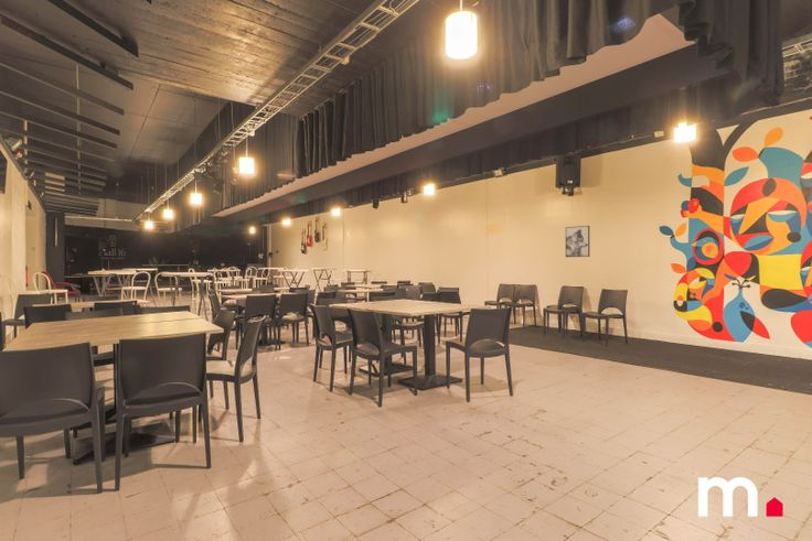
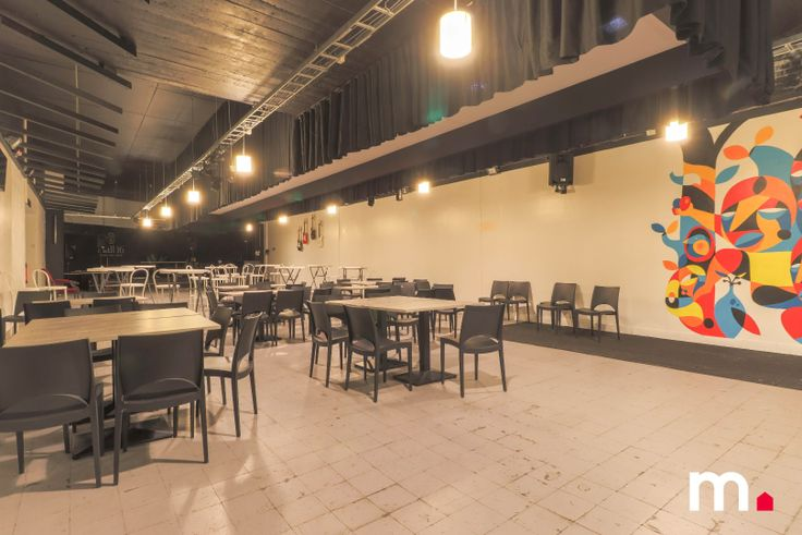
- wall art (577, 241)
